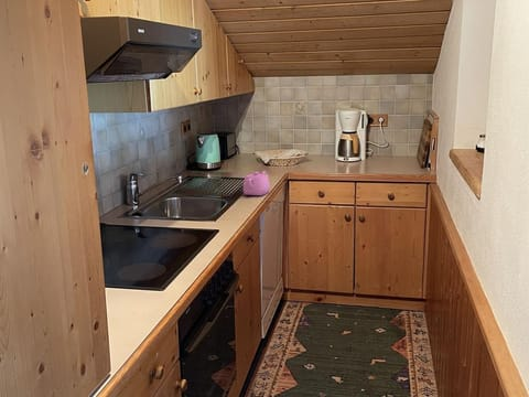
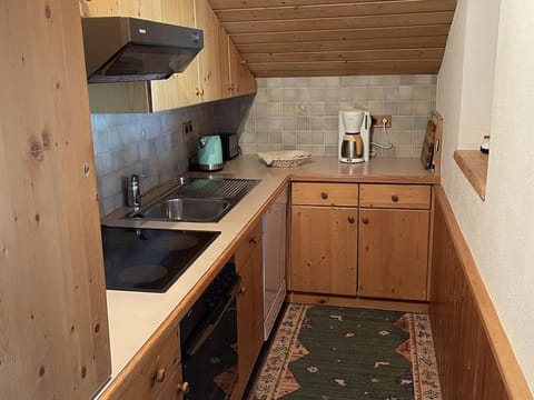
- teapot (257, 182)
